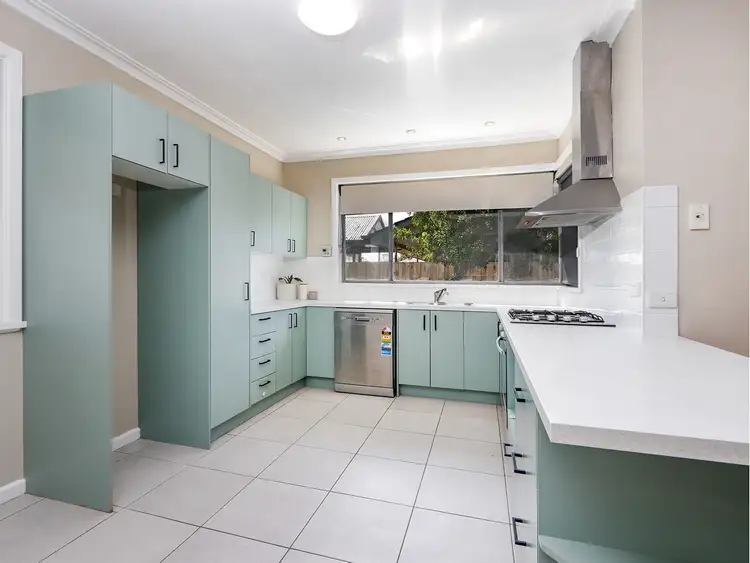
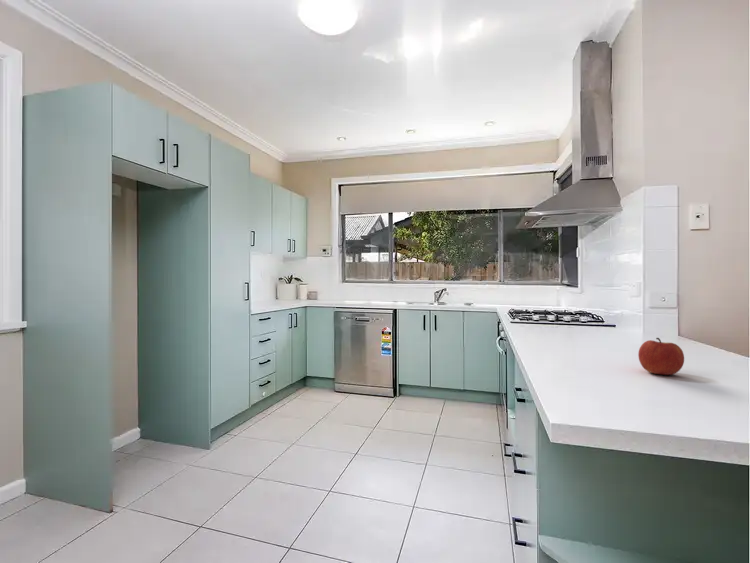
+ apple (660, 355)
